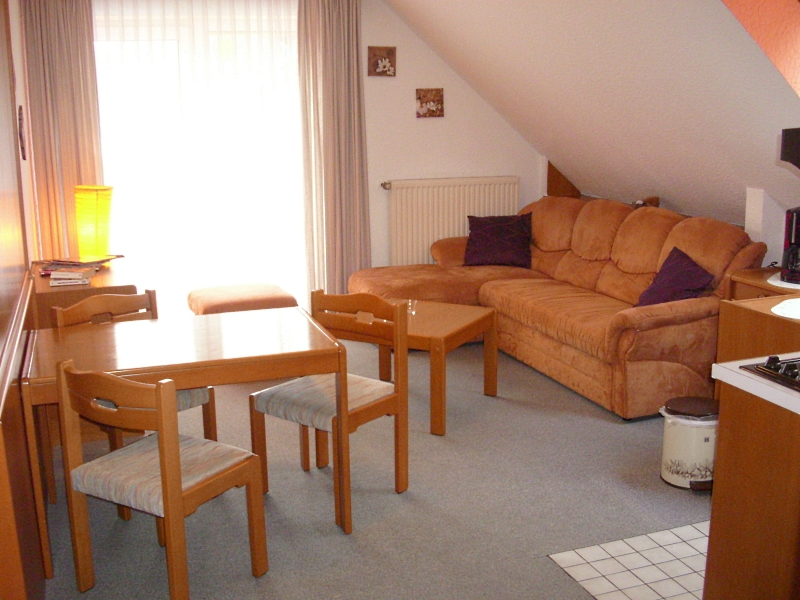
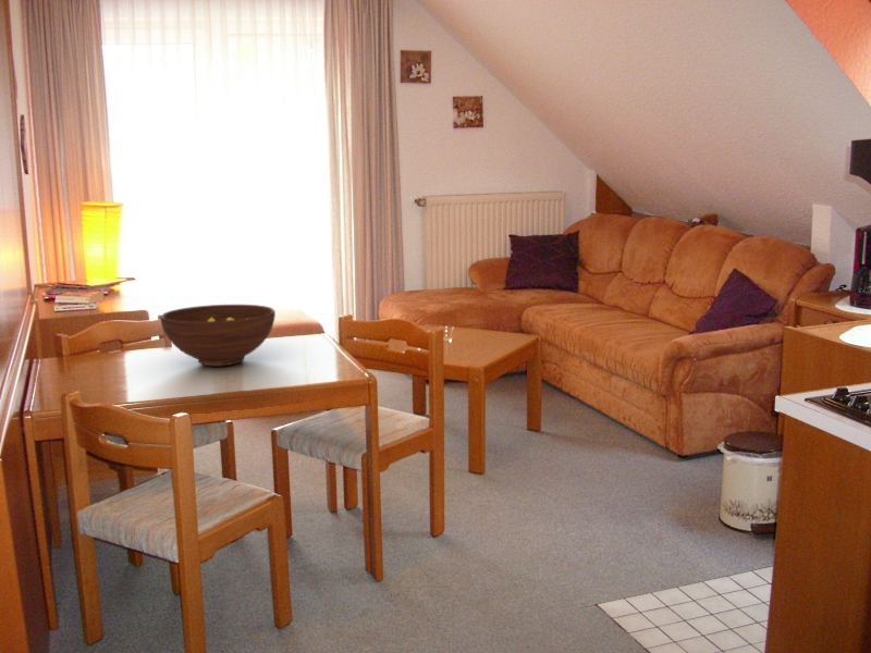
+ fruit bowl (220, 337)
